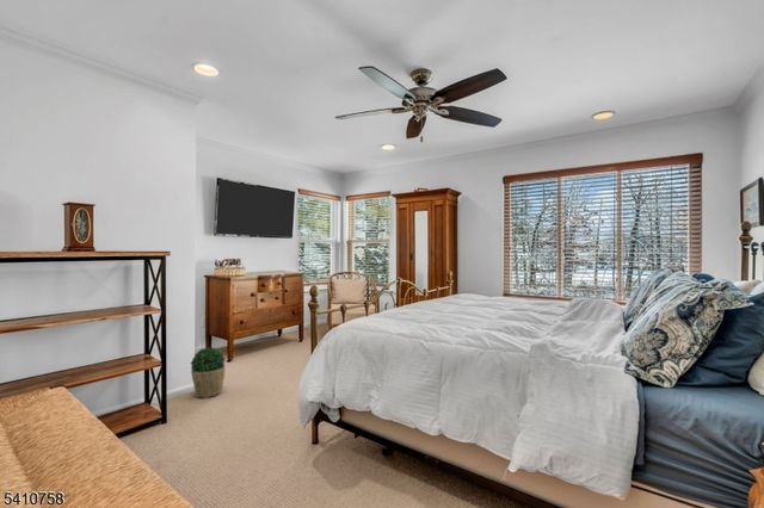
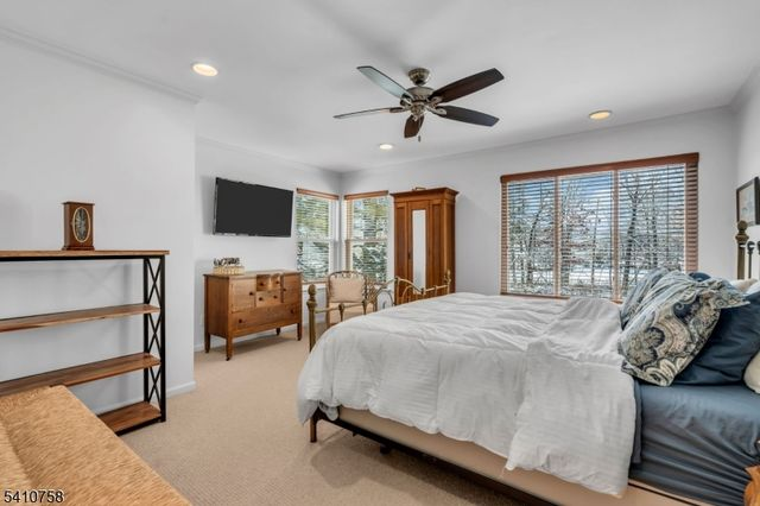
- potted plant (208, 370)
